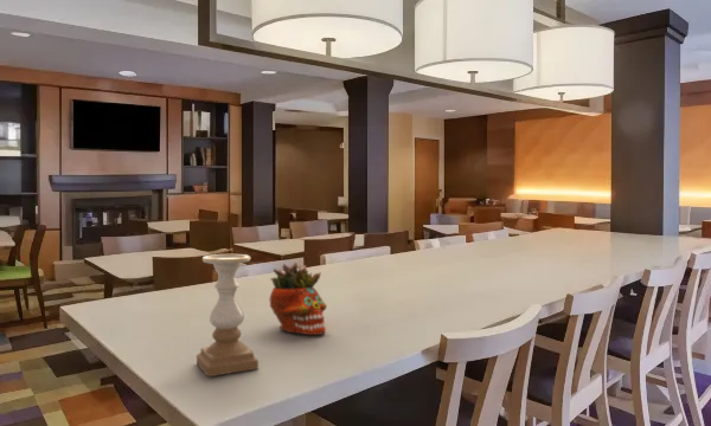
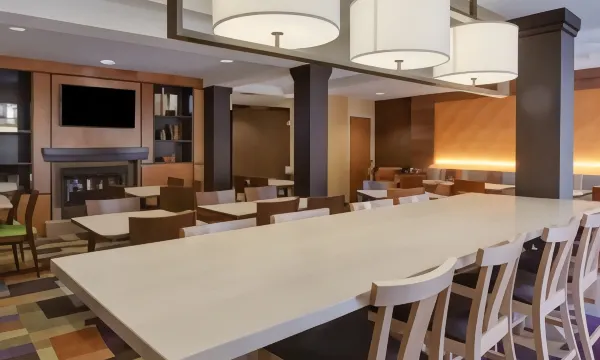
- succulent planter (300, 296)
- candle holder (226, 310)
